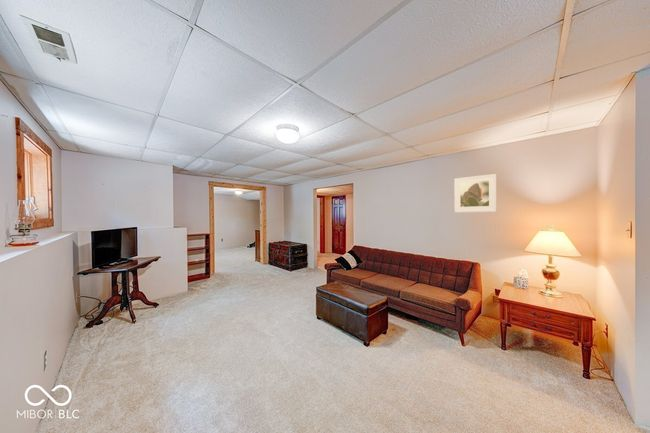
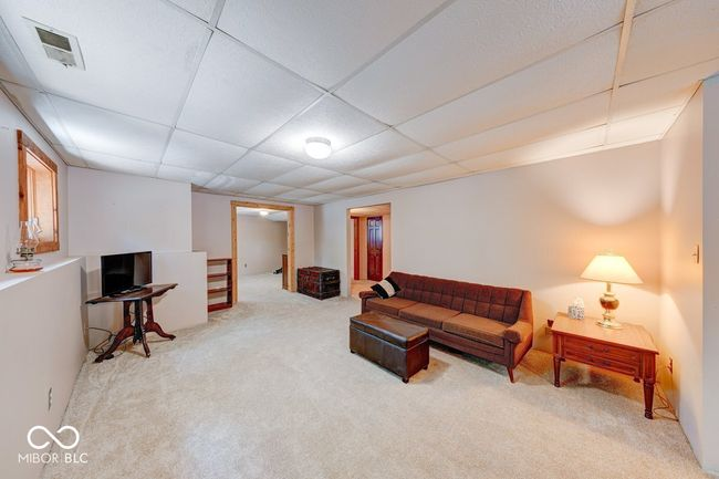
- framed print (474, 194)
